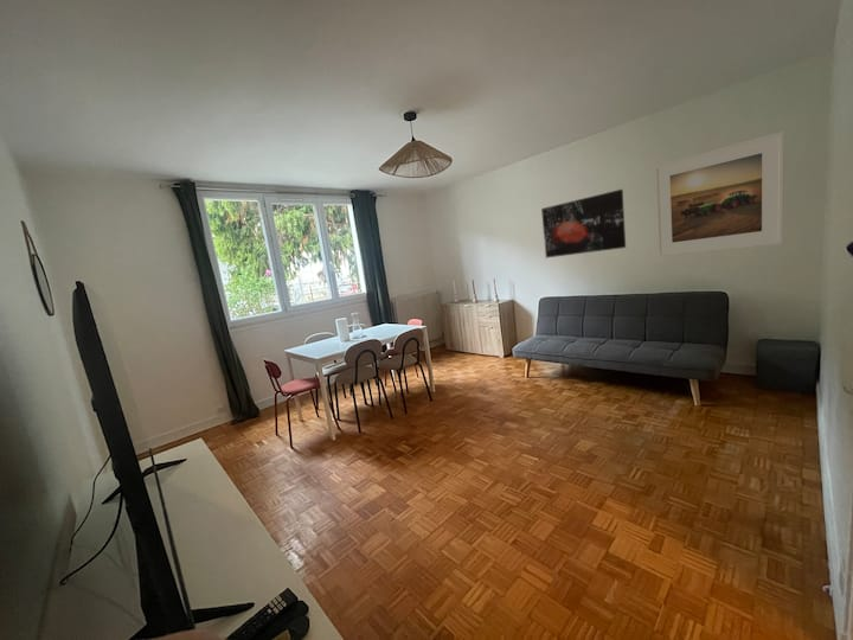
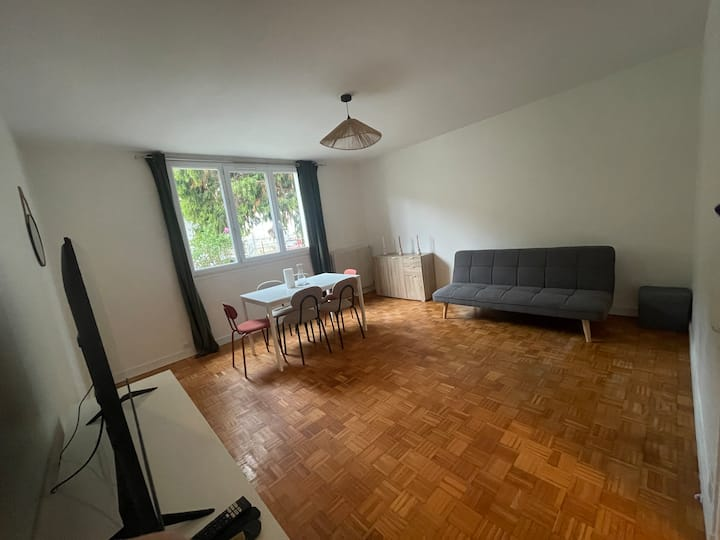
- wall art (581, 226)
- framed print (713, 201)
